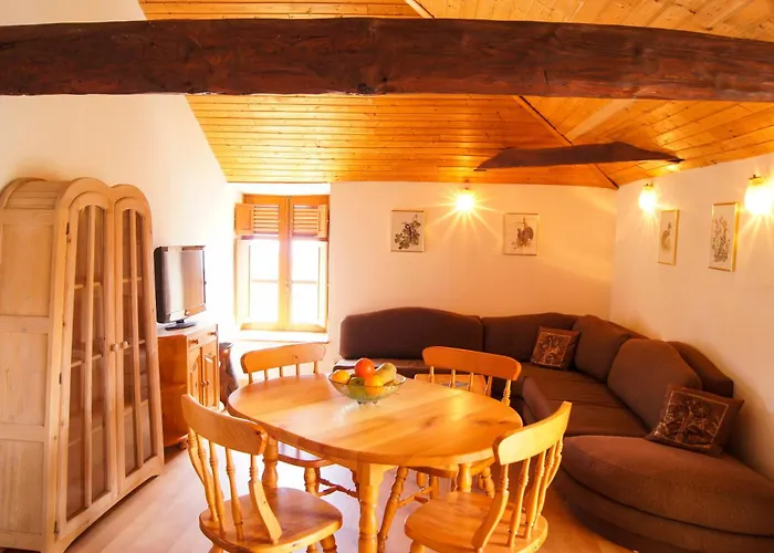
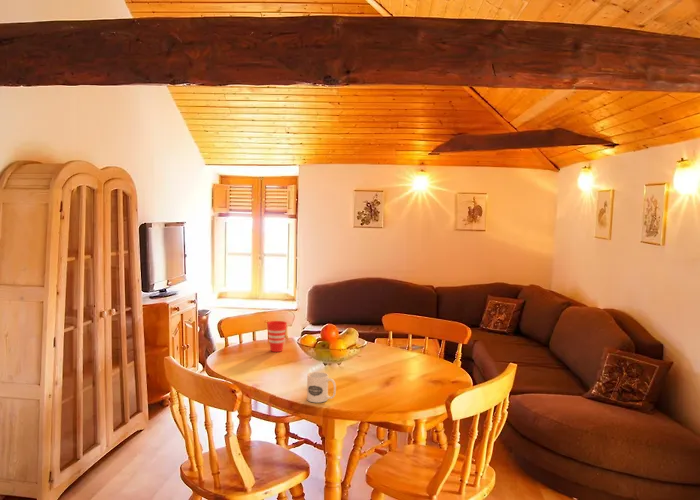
+ mug (321, 387)
+ cup (276, 336)
